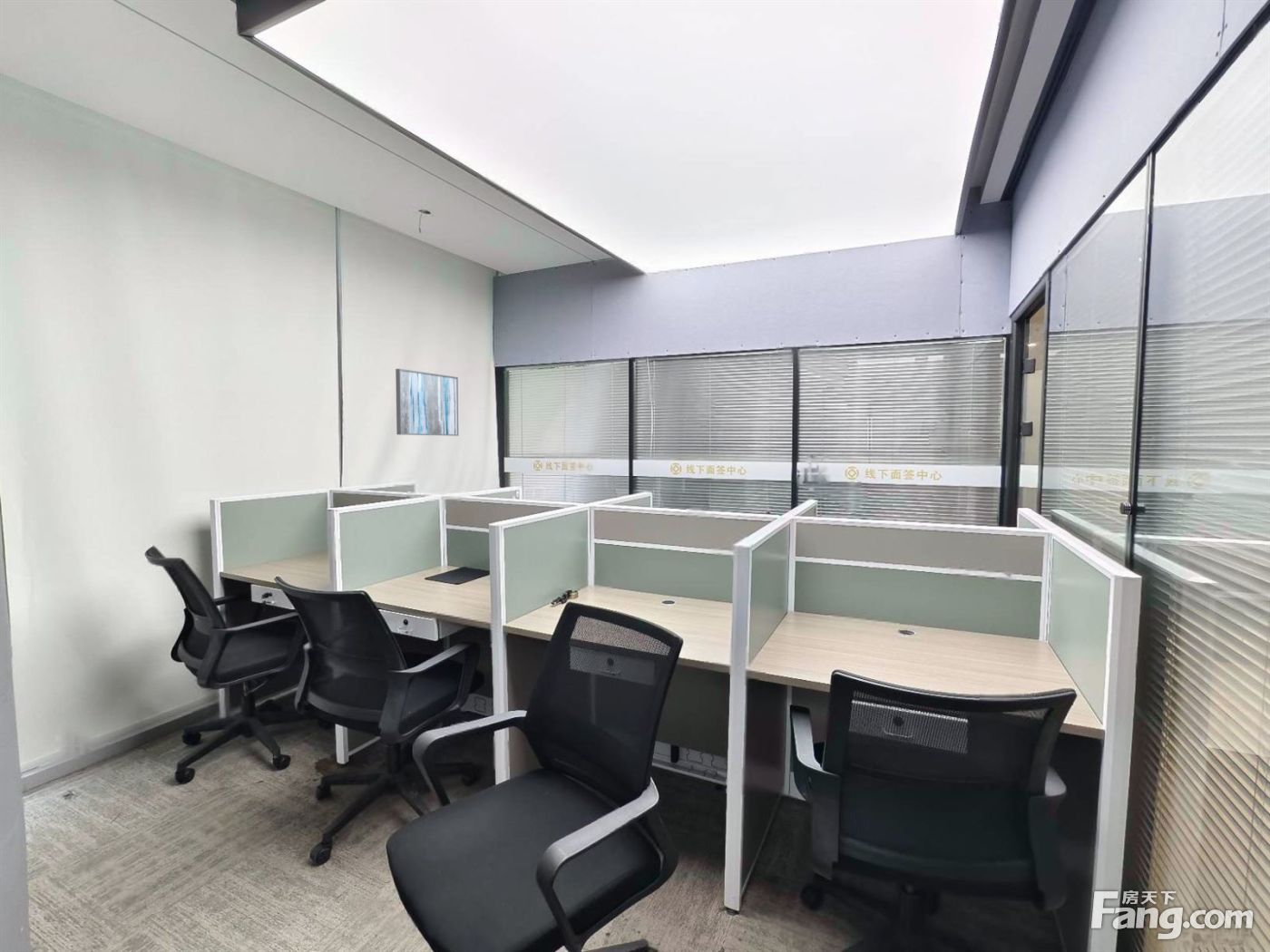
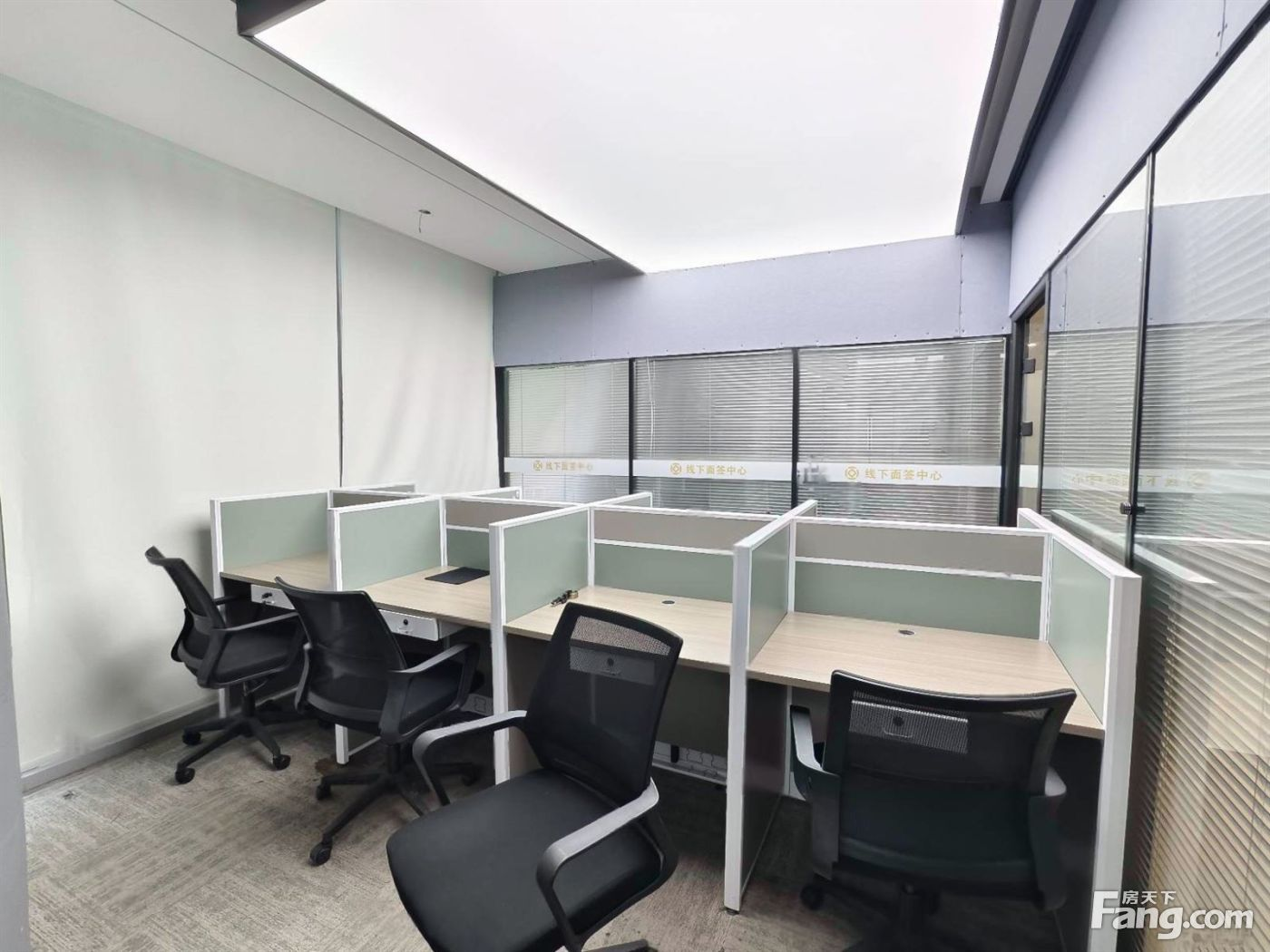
- wall art (428, 404)
